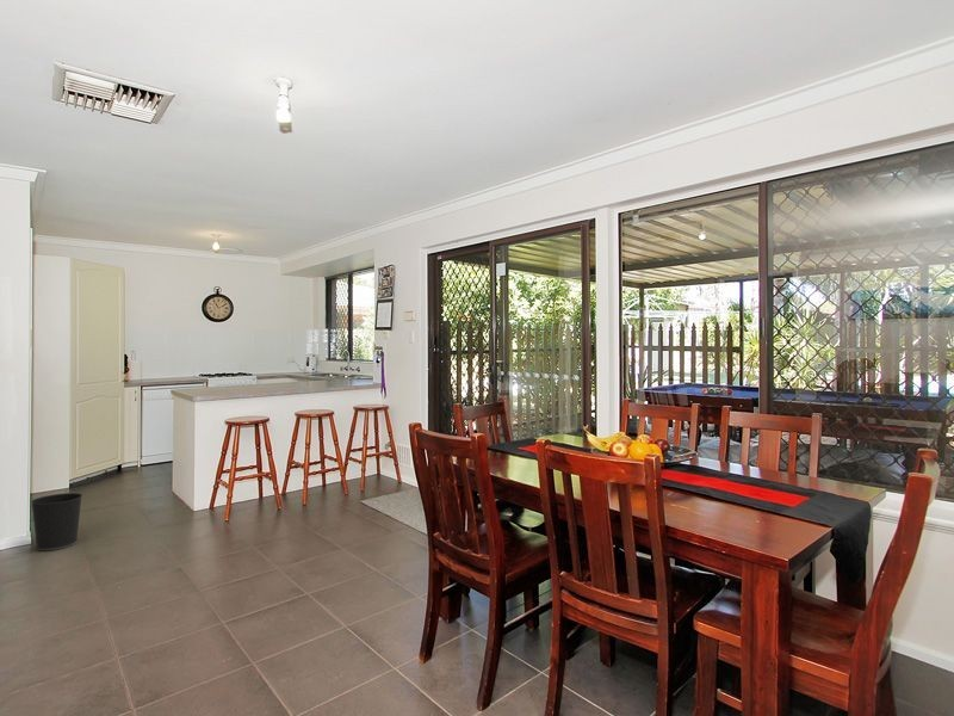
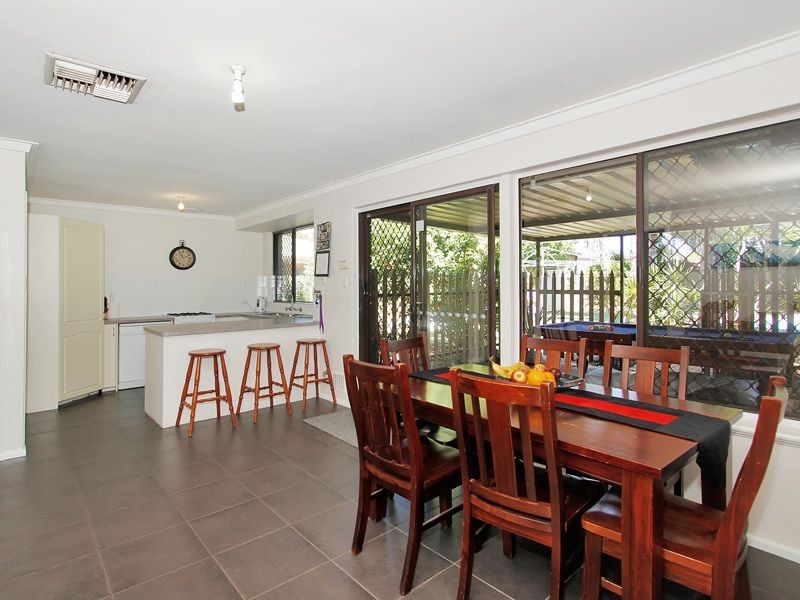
- wastebasket (56, 521)
